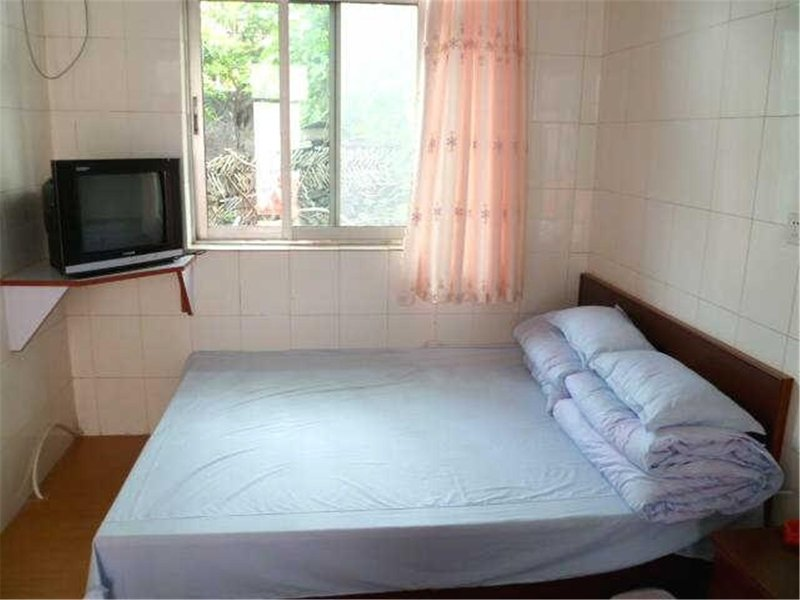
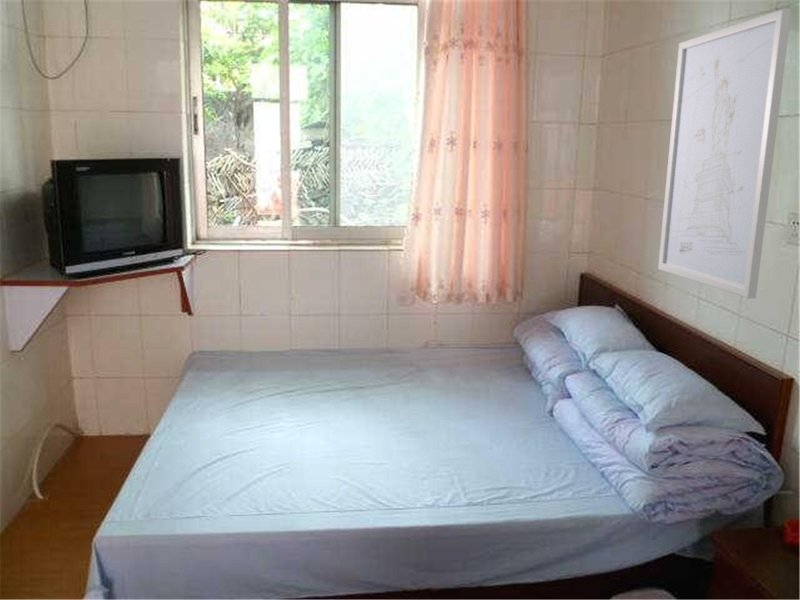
+ wall art (714, 159)
